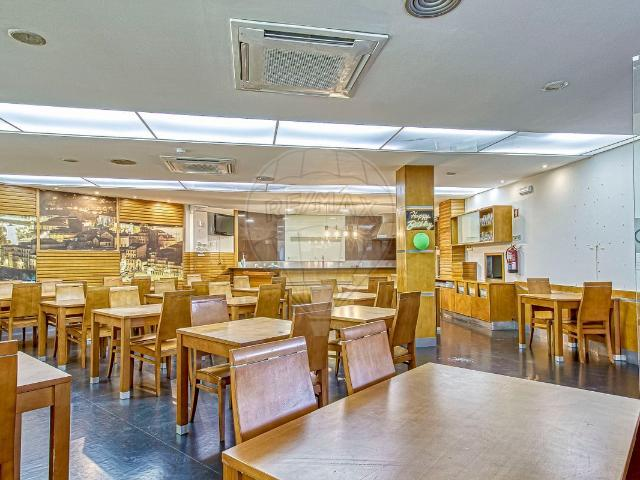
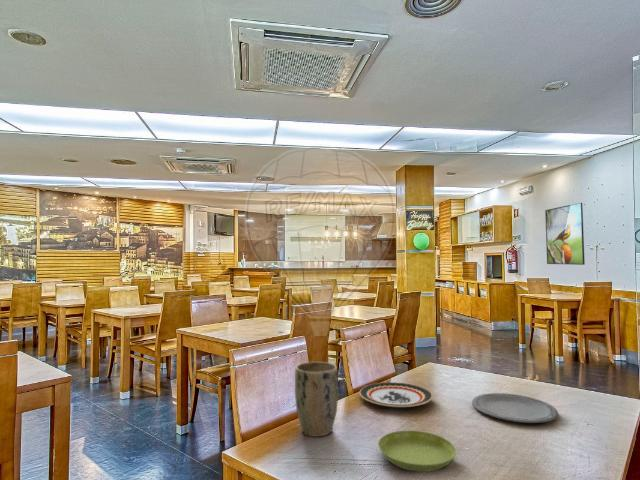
+ plate (395, 396)
+ saucer (416, 451)
+ plate (513, 408)
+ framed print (563, 235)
+ plant pot (316, 398)
